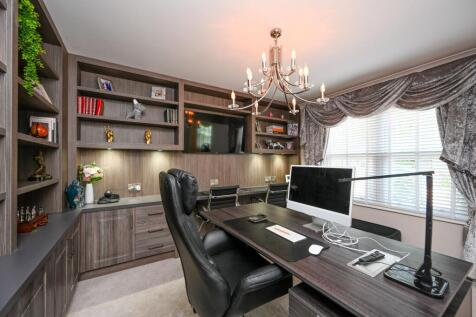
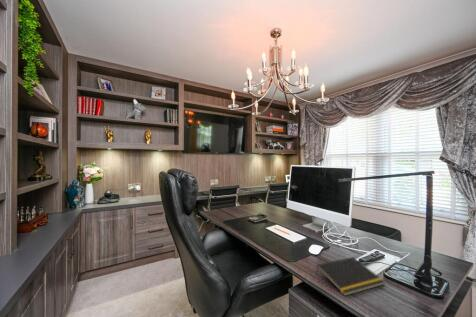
+ notepad (349, 274)
